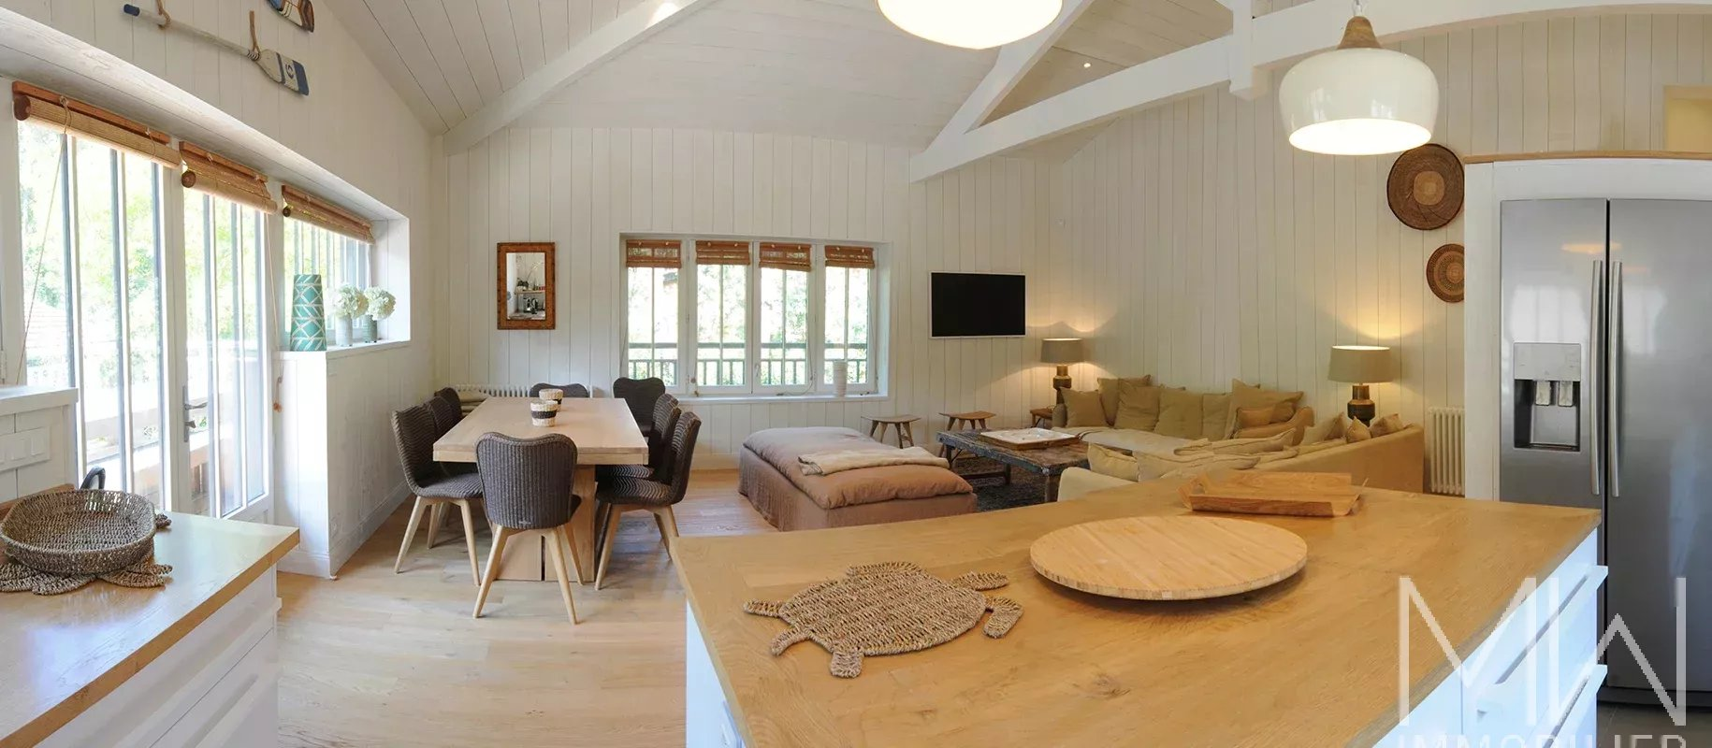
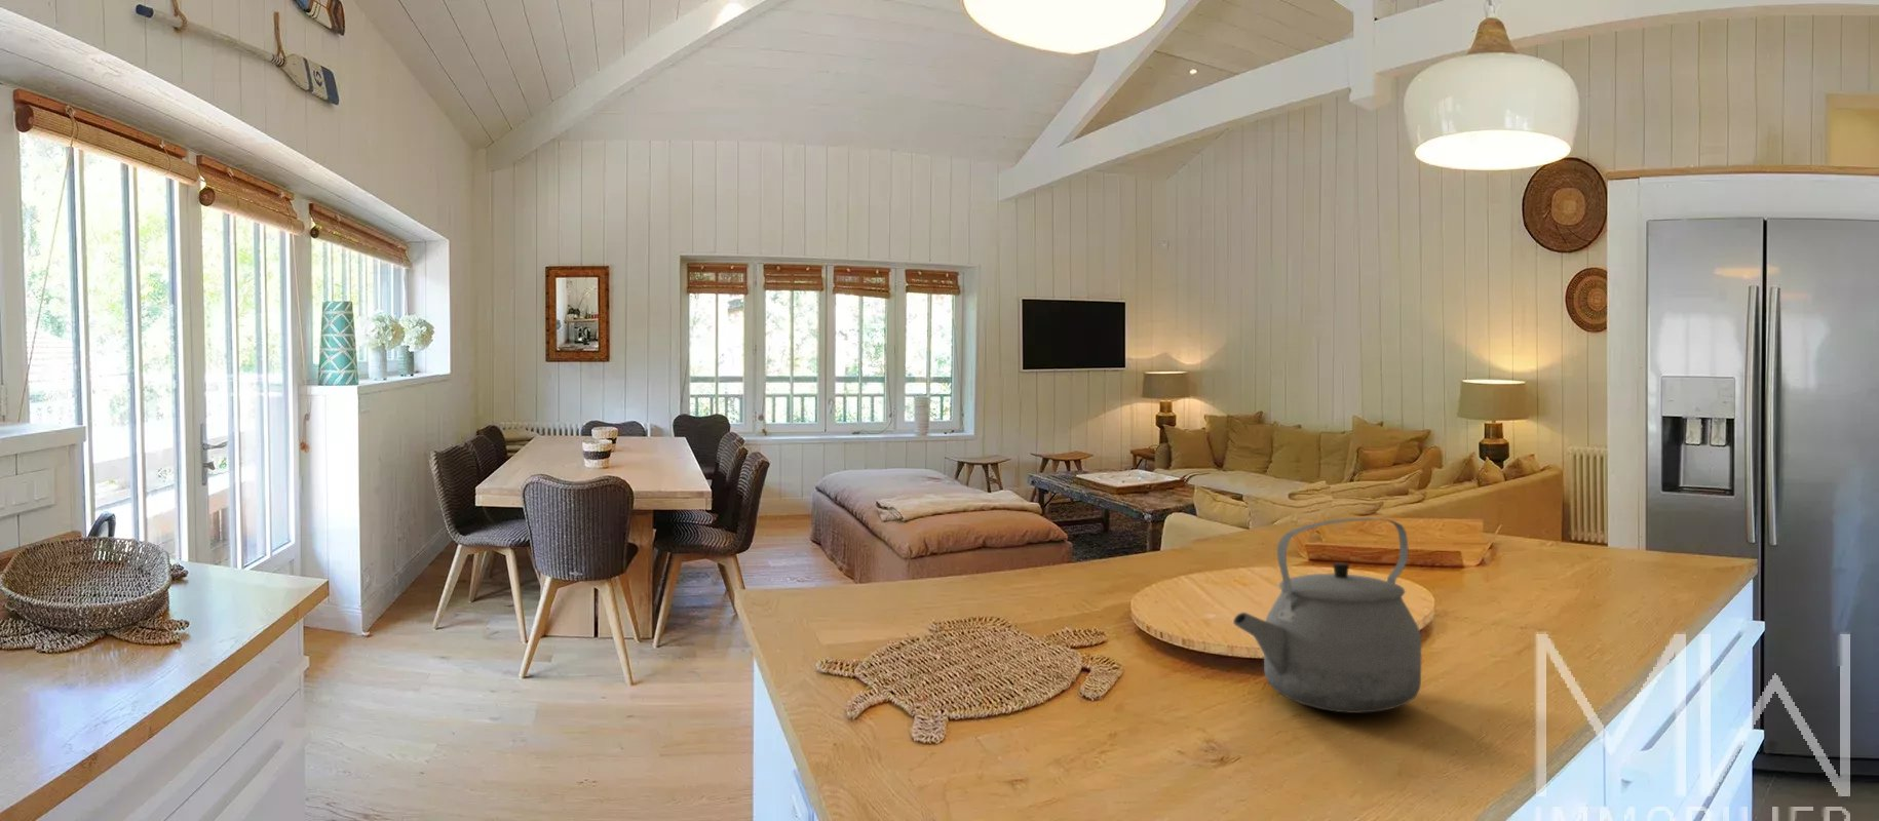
+ tea kettle (1323, 611)
